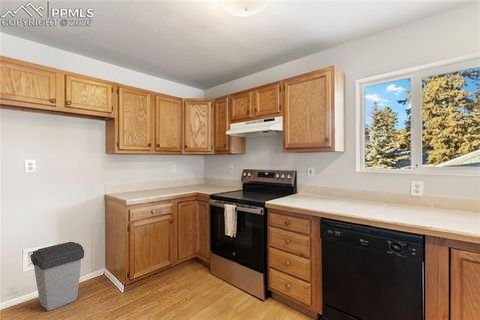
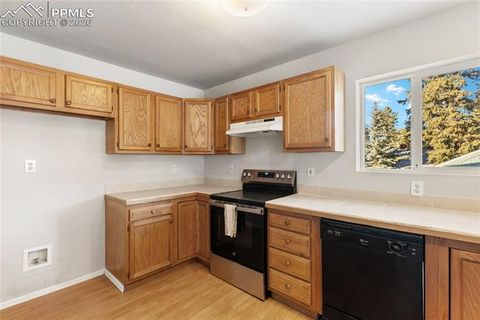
- trash can (57, 274)
